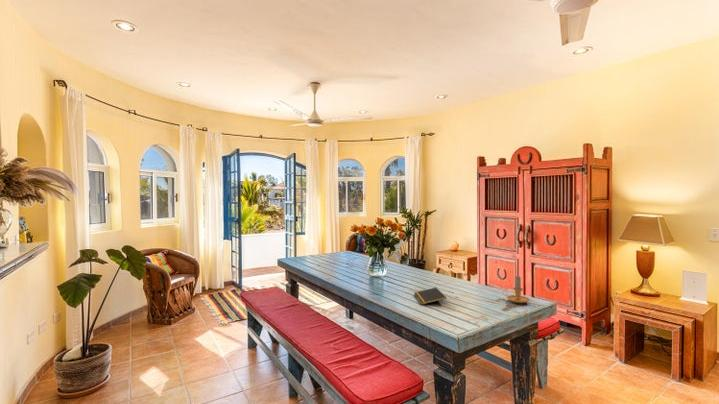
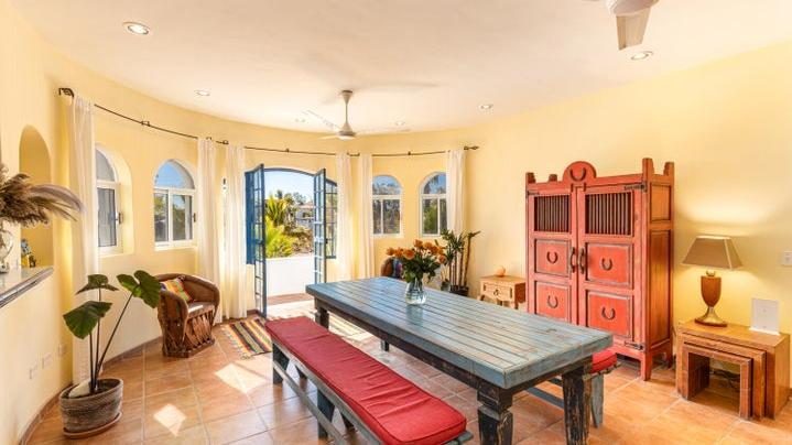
- notepad (429, 295)
- candle (515, 287)
